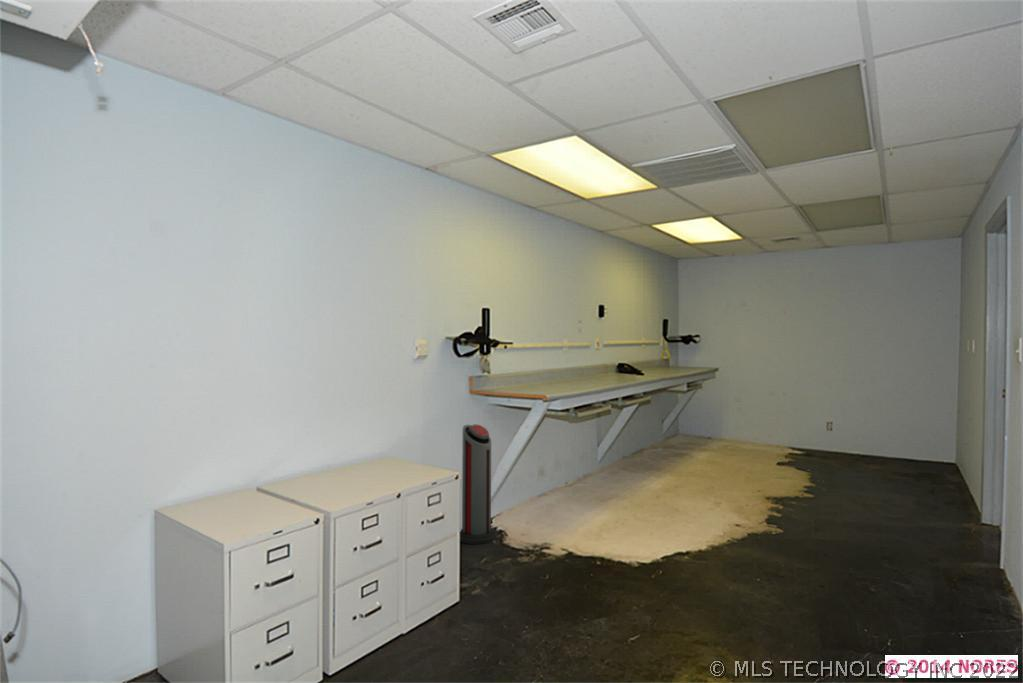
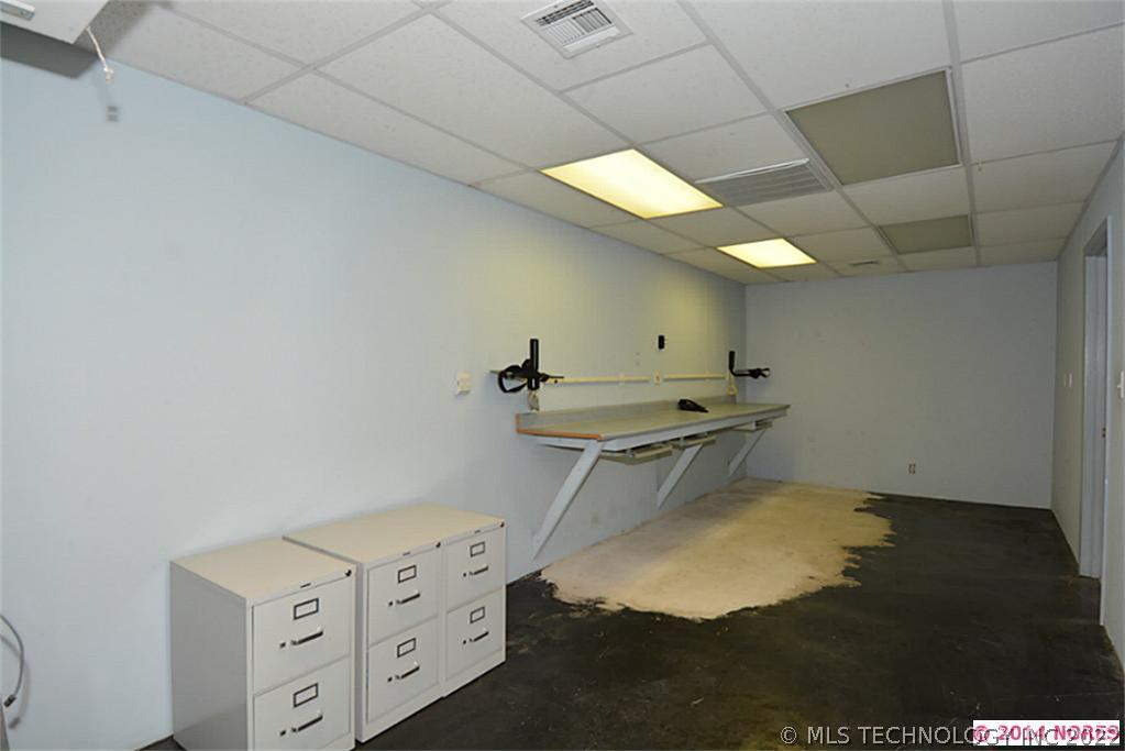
- air purifier (476, 480)
